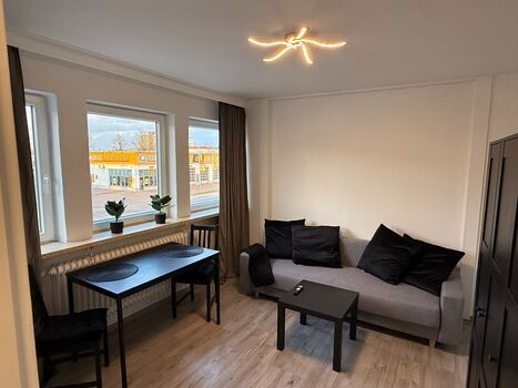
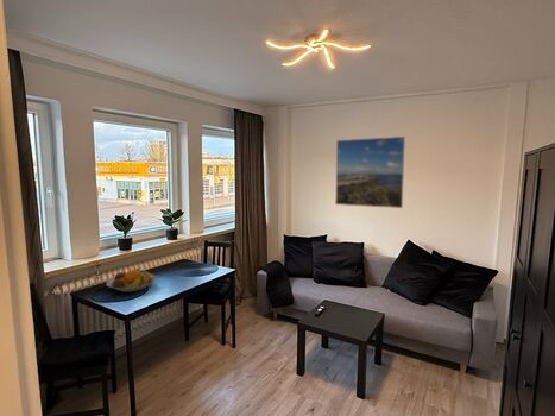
+ fruit bowl (132, 278)
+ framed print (367, 172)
